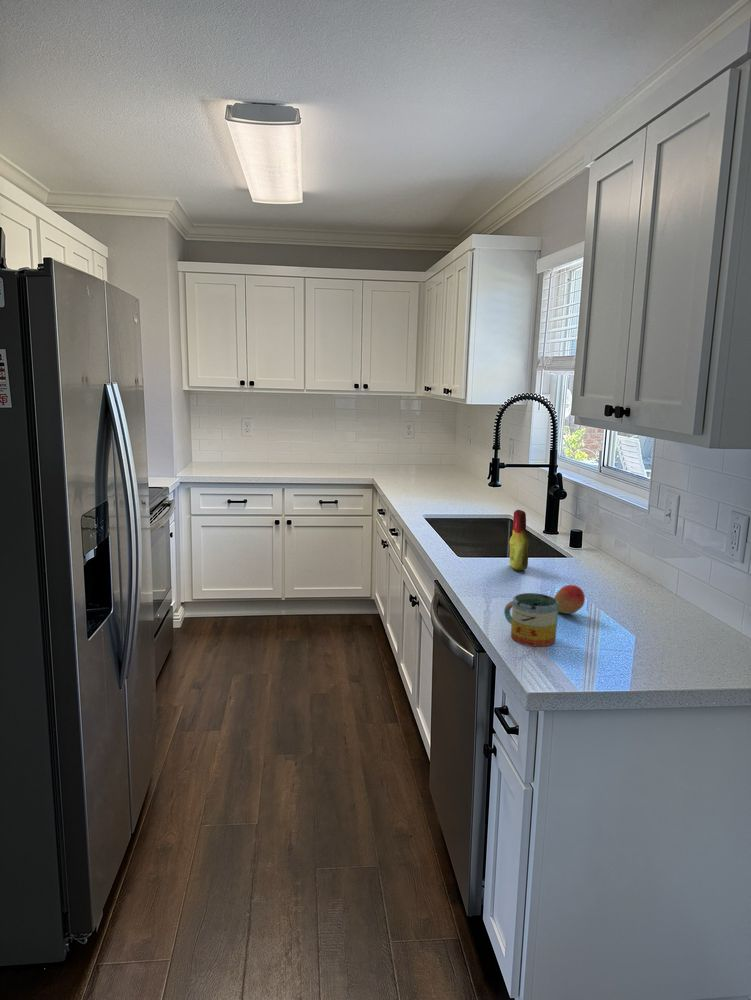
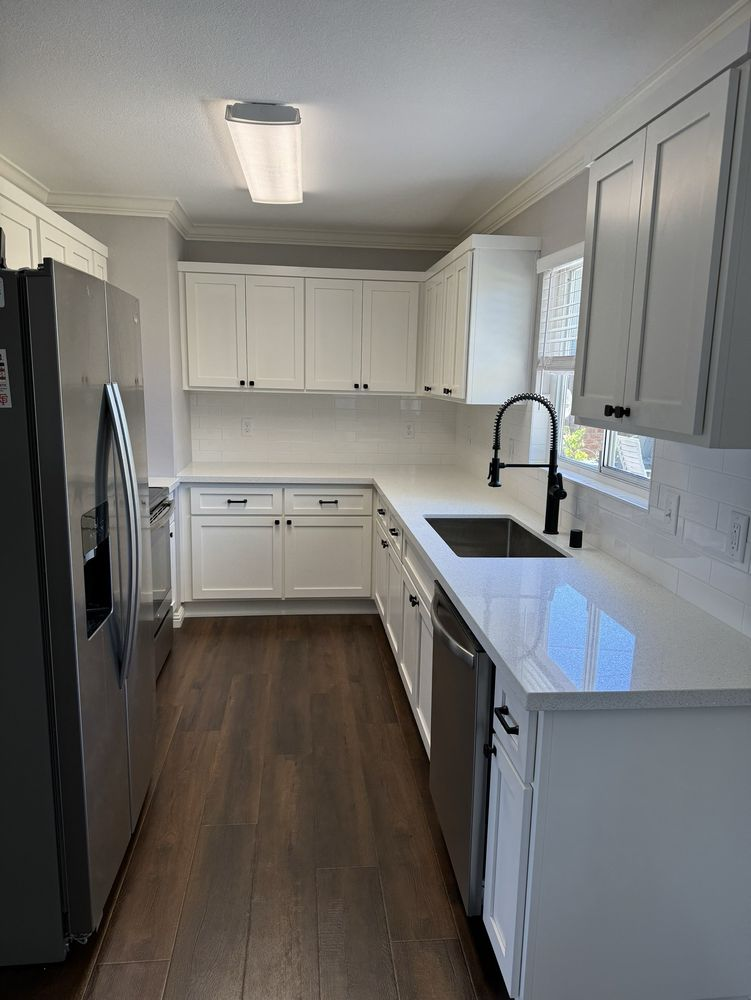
- bottle (519, 539)
- fruit (568, 599)
- mug (528, 617)
